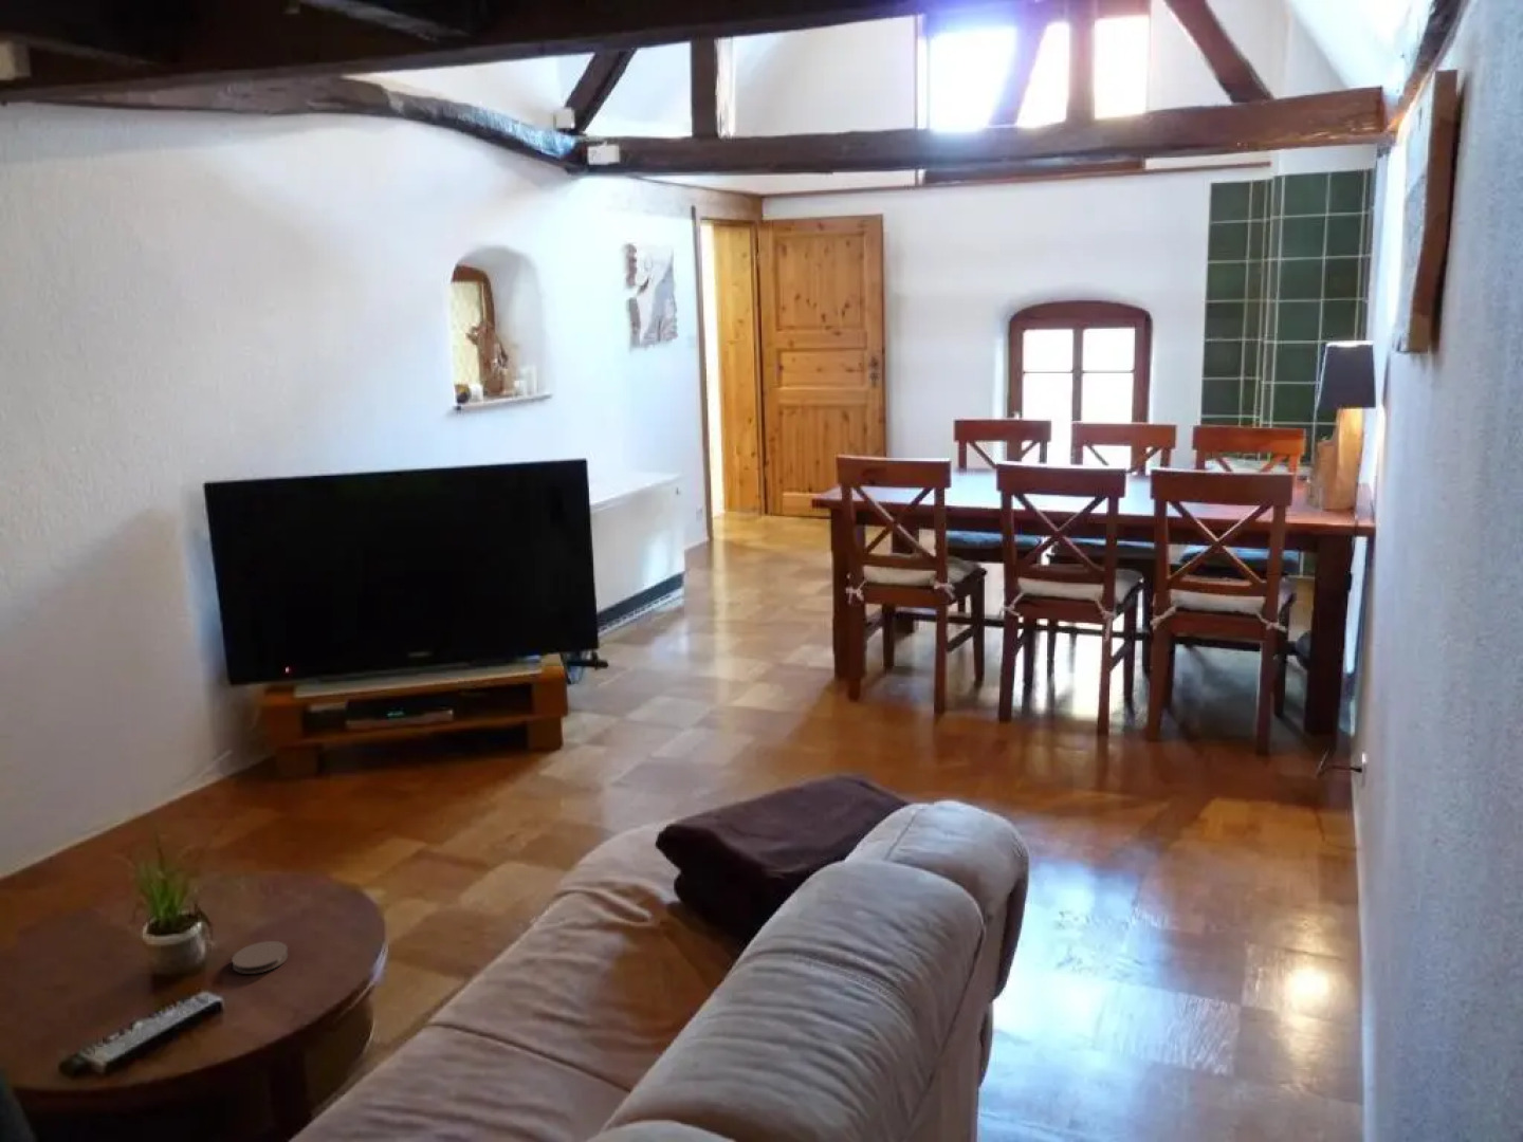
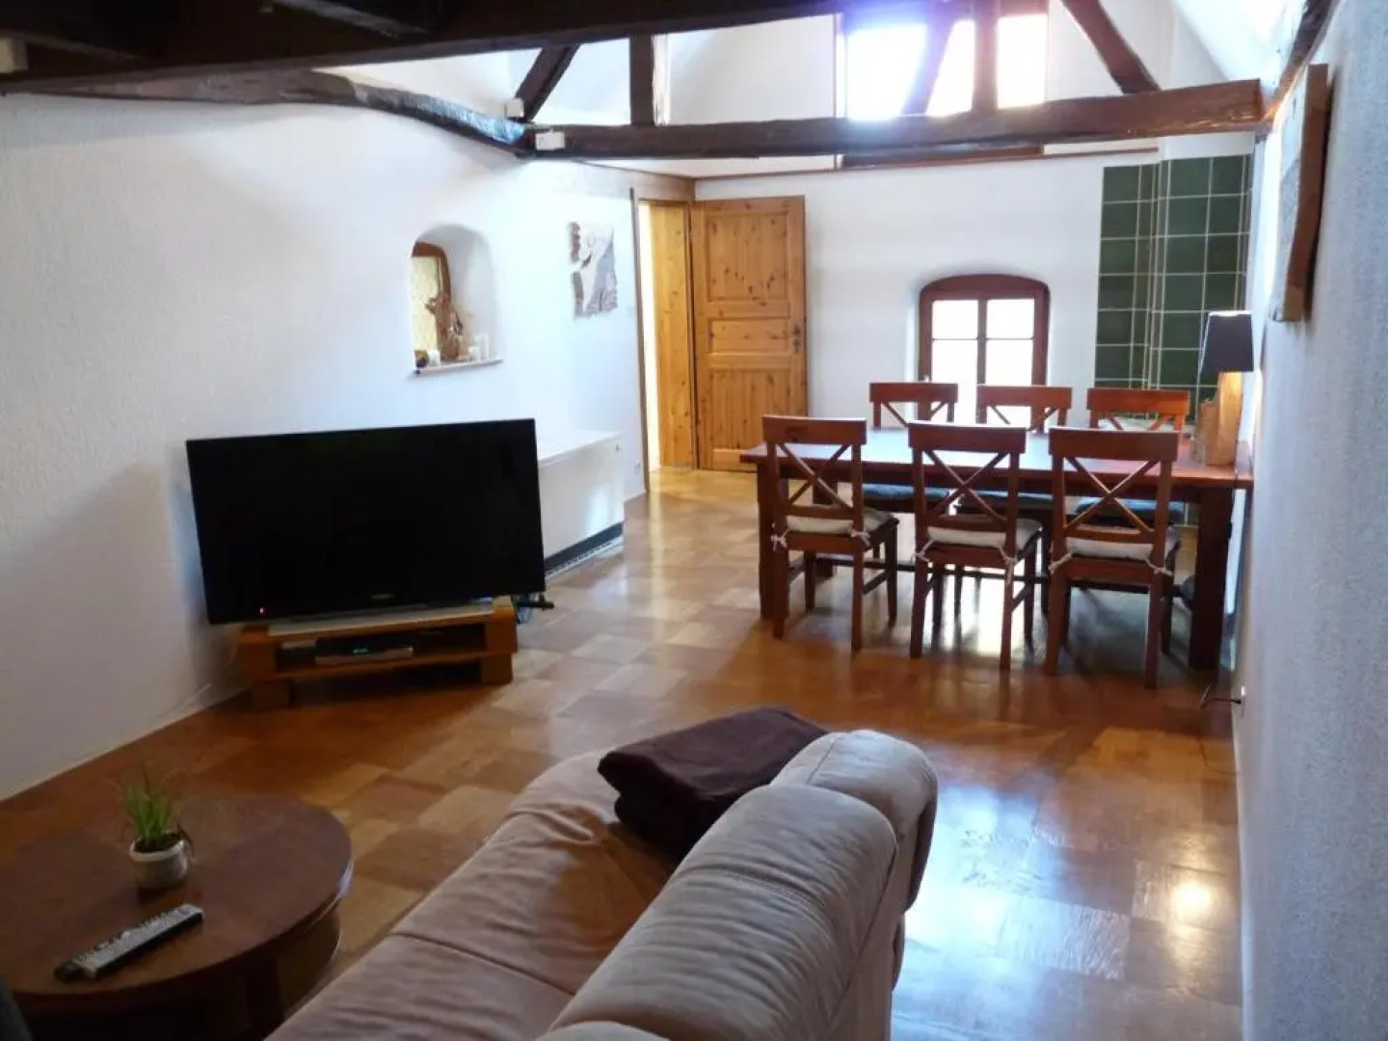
- coaster (260, 957)
